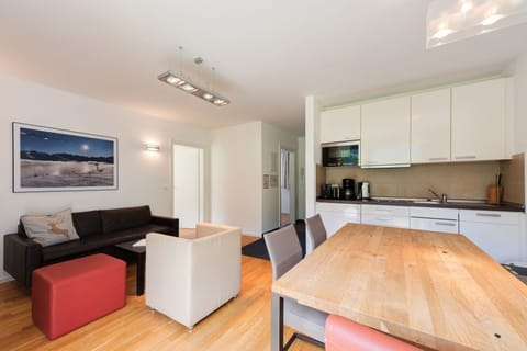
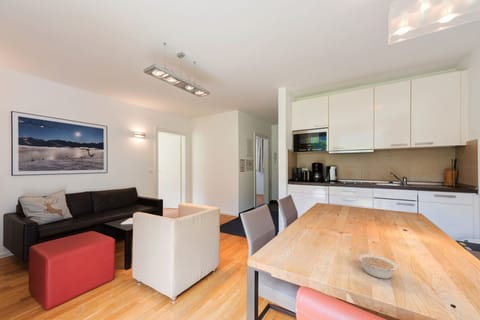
+ legume (378, 266)
